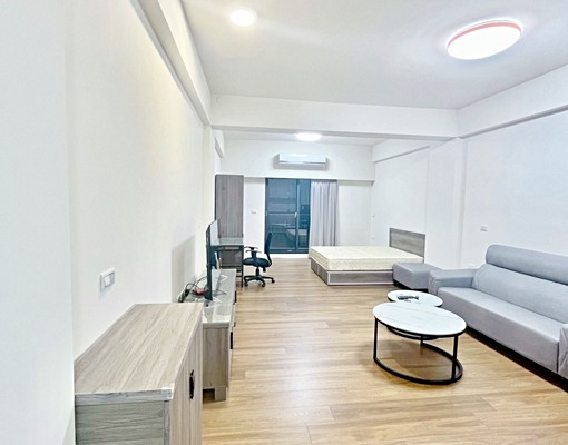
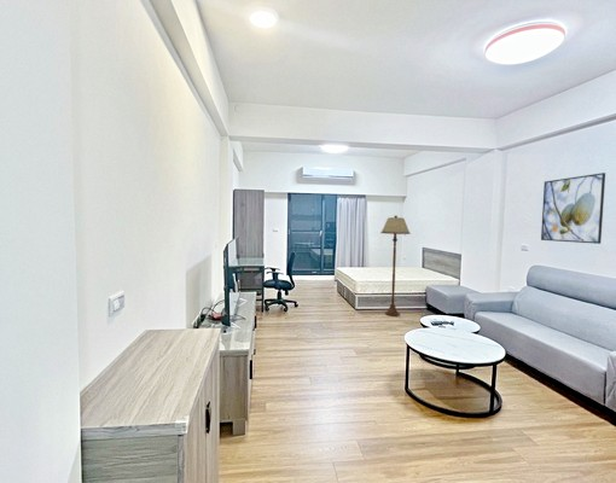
+ floor lamp (394, 264)
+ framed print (569, 209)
